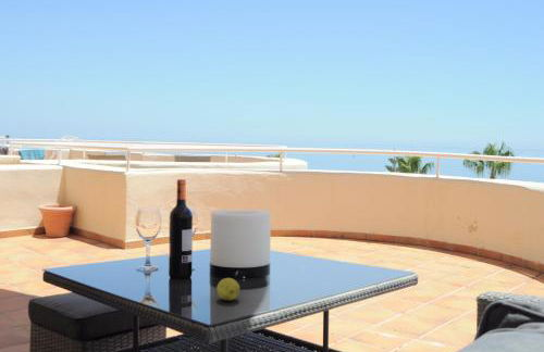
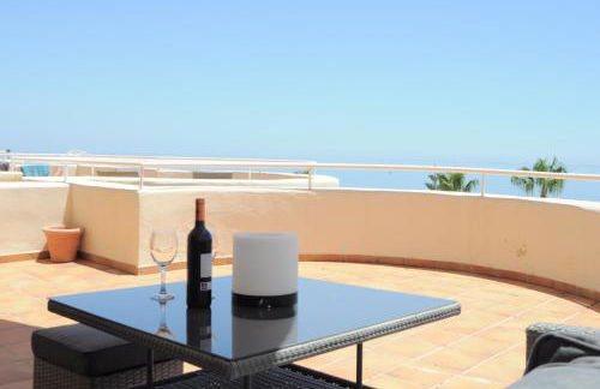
- fruit (227, 288)
